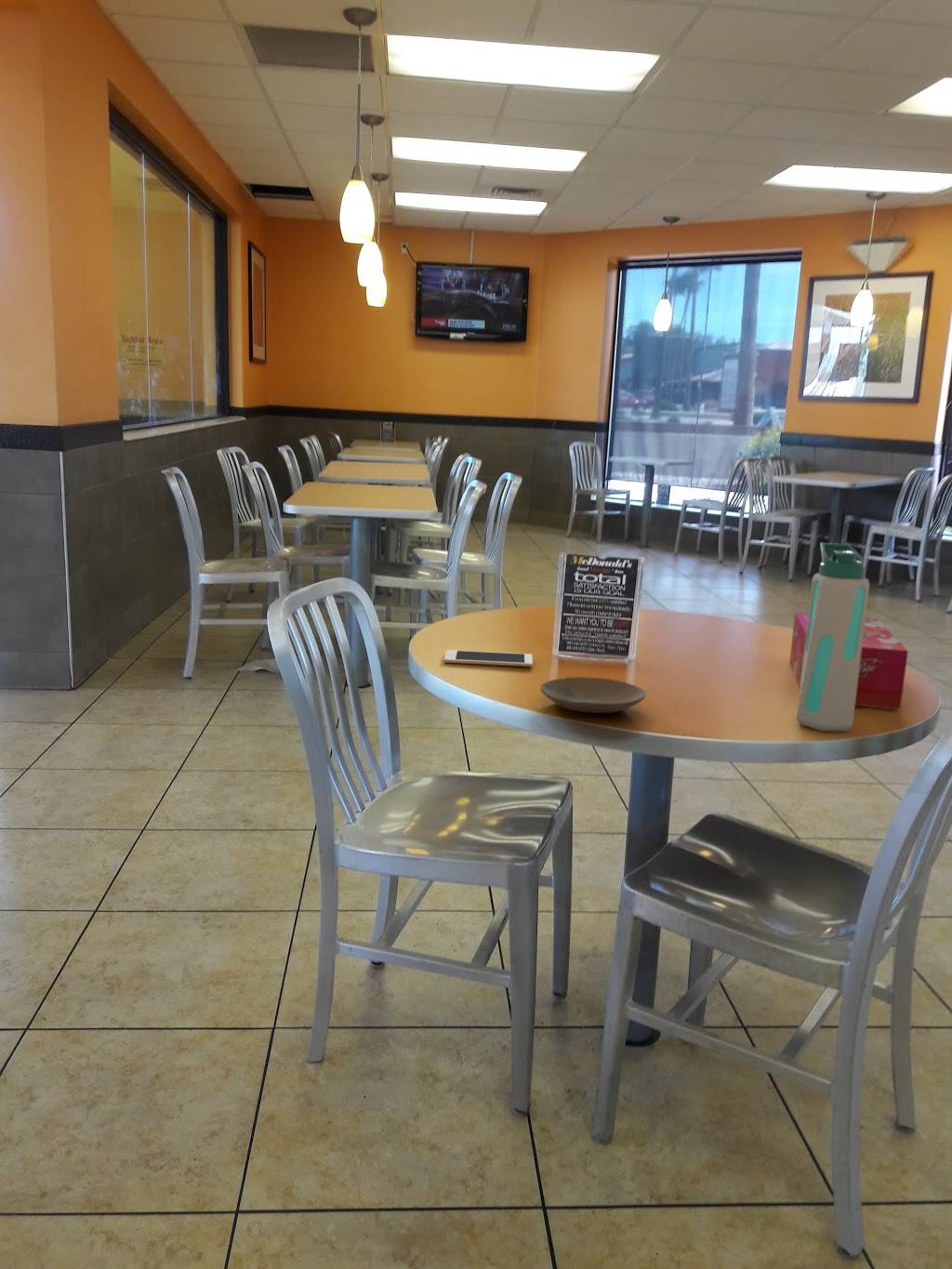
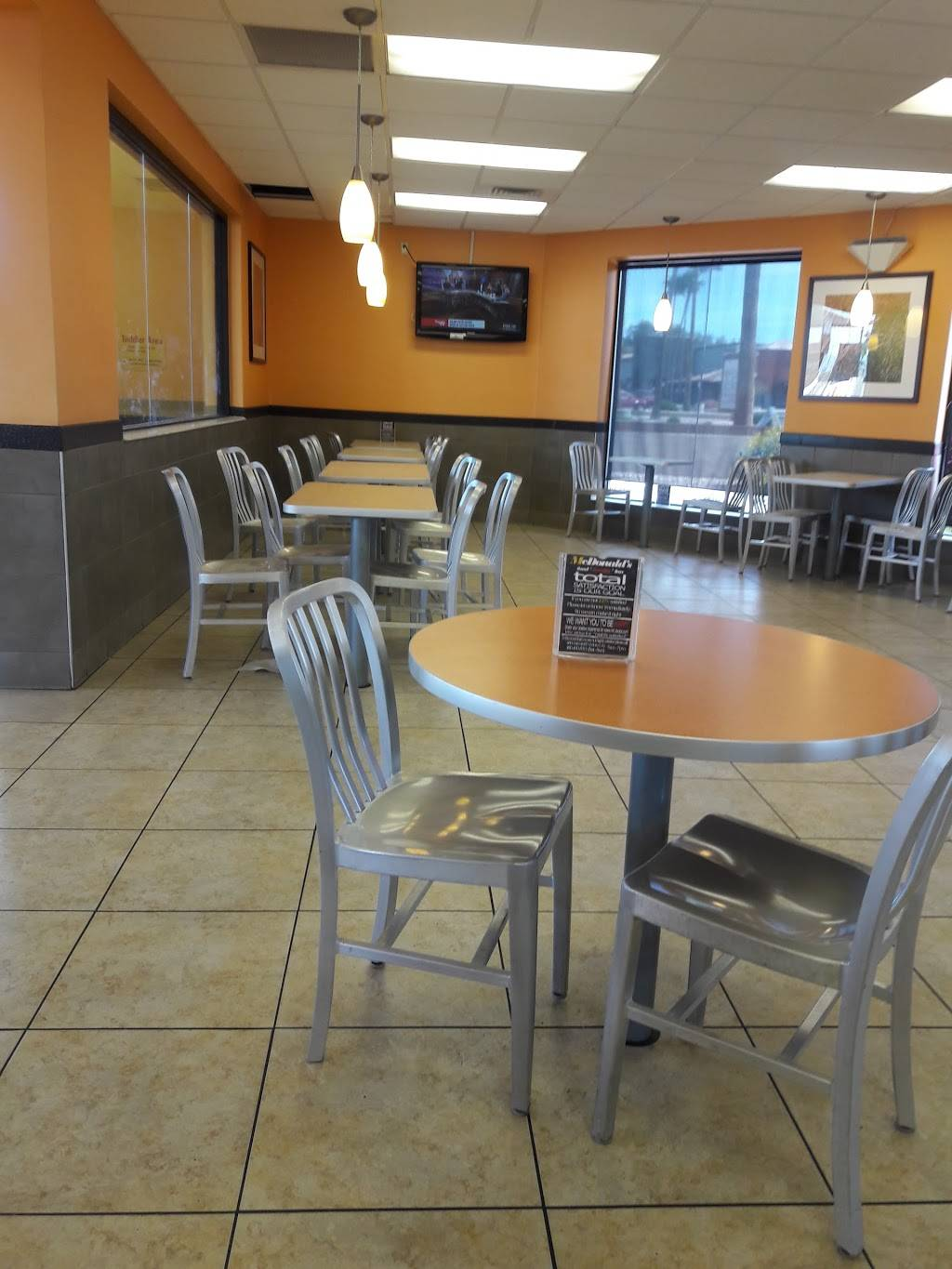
- cell phone (488, 658)
- plate (592, 697)
- tissue box (860, 659)
- water bottle (831, 637)
